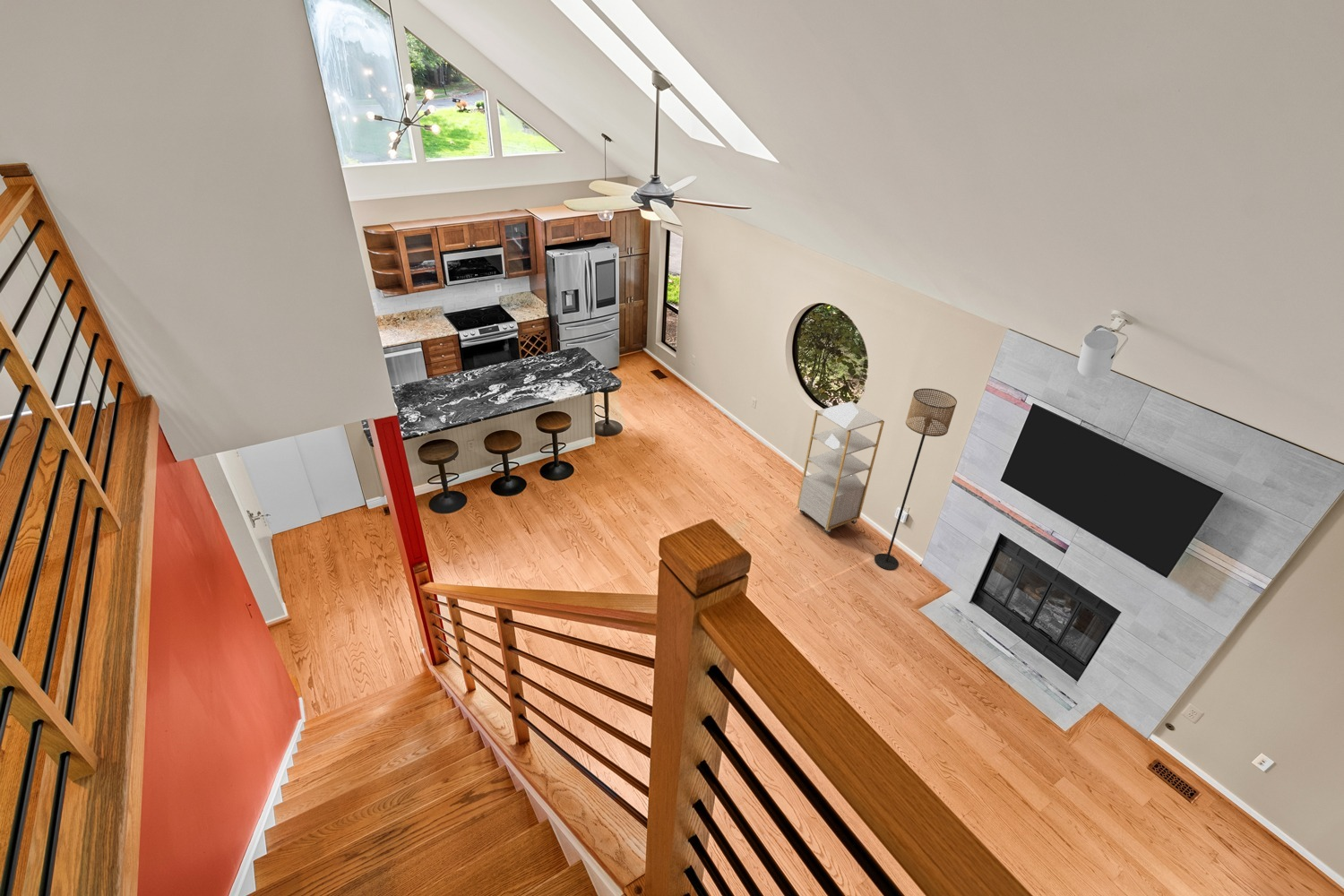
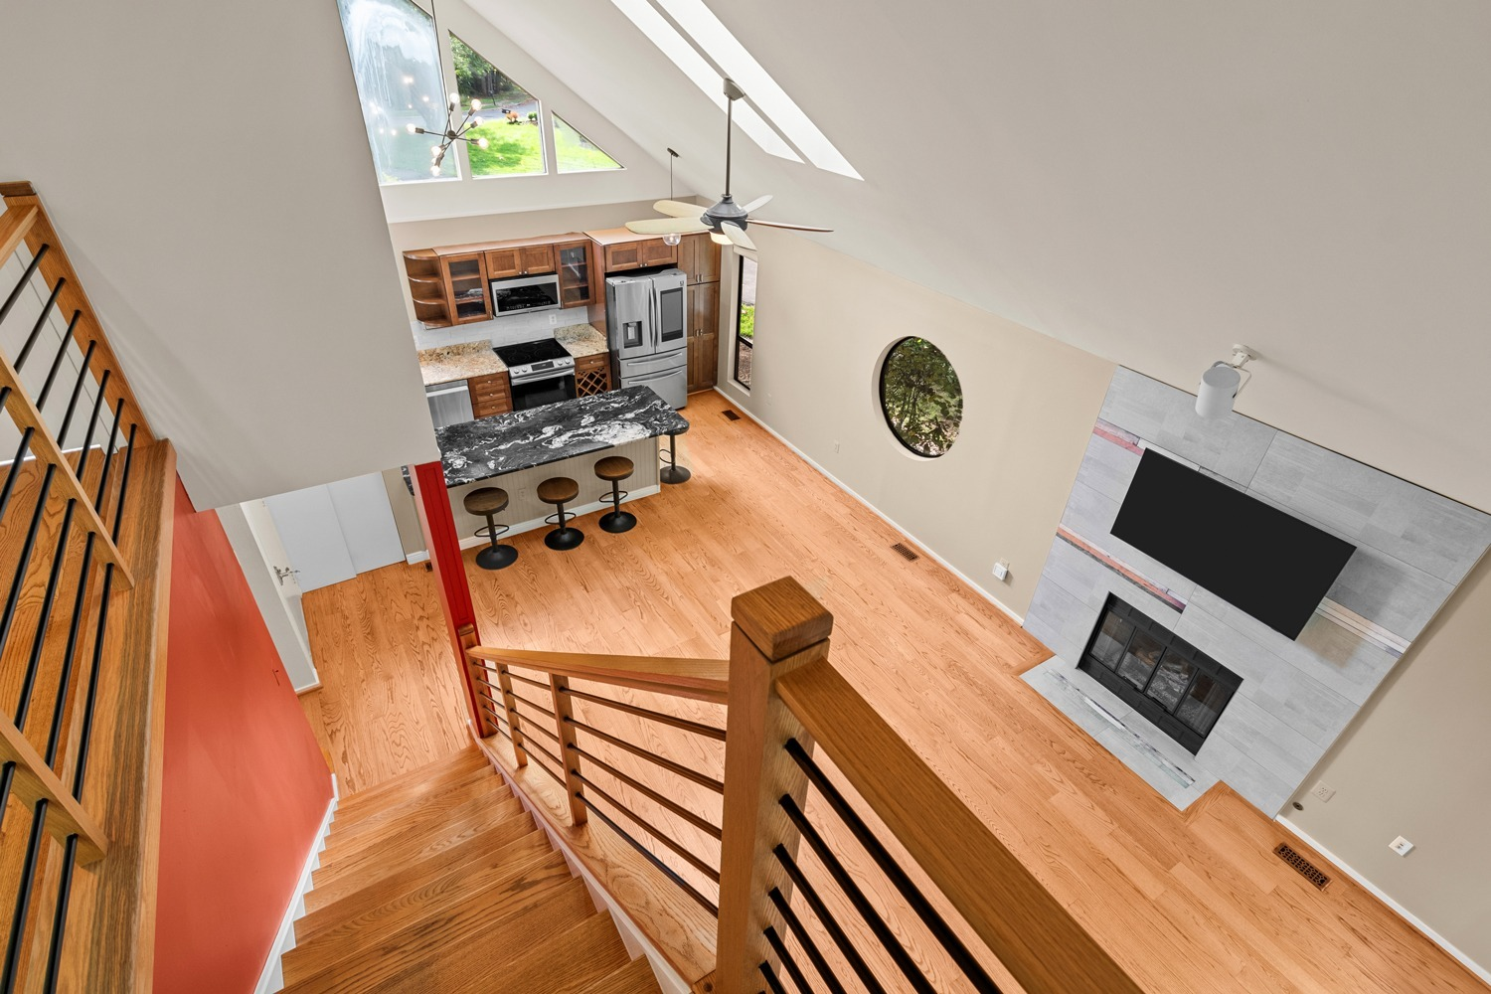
- shelving unit (842, 467)
- floor lamp (909, 486)
